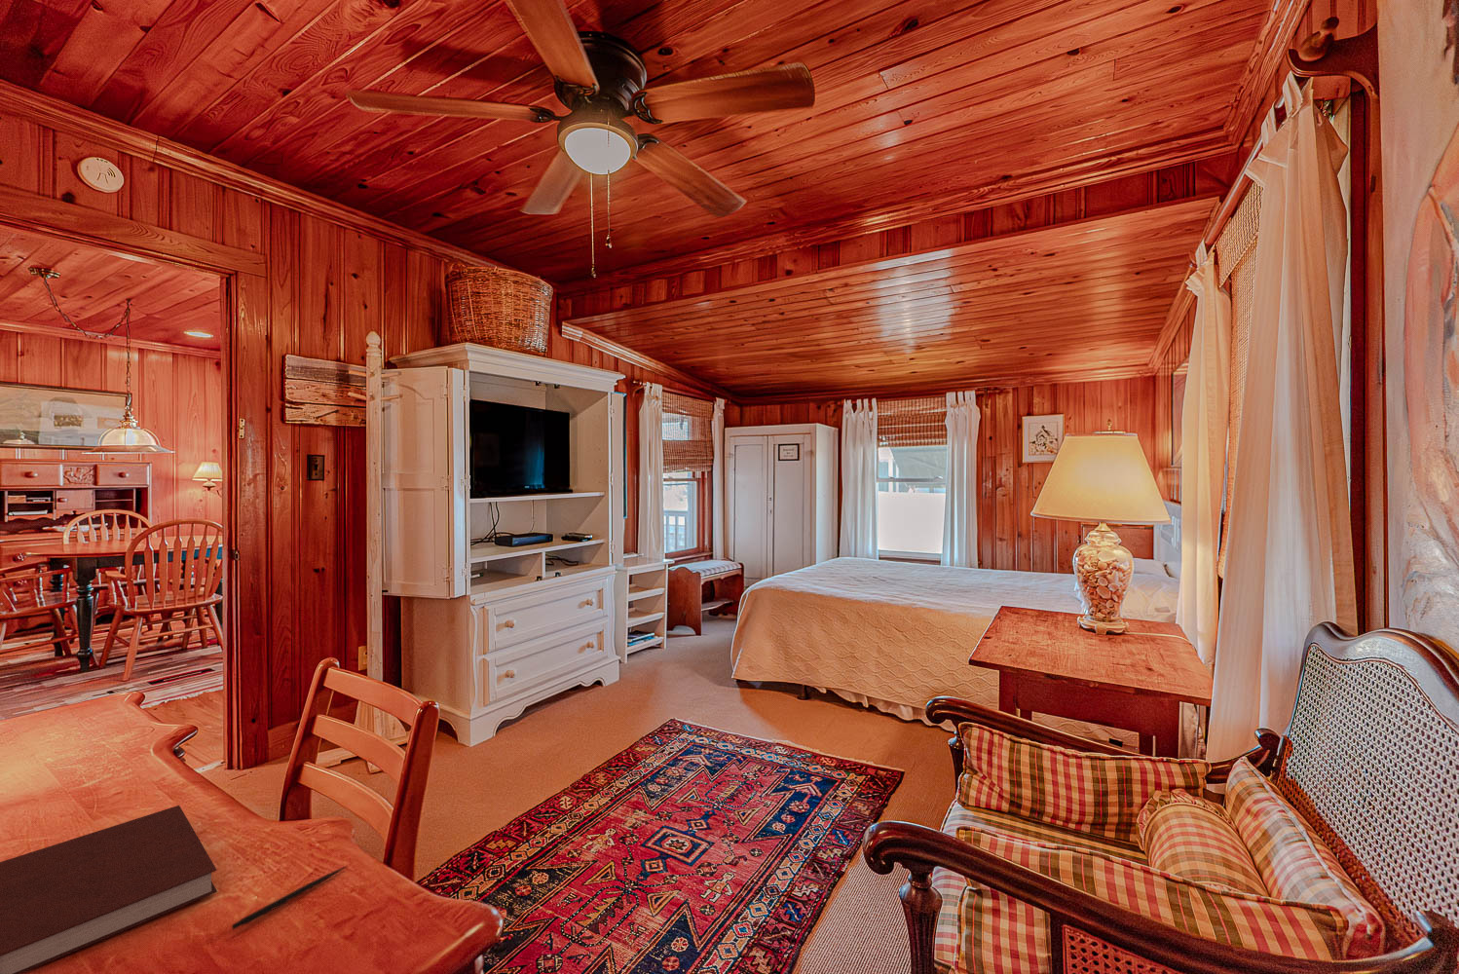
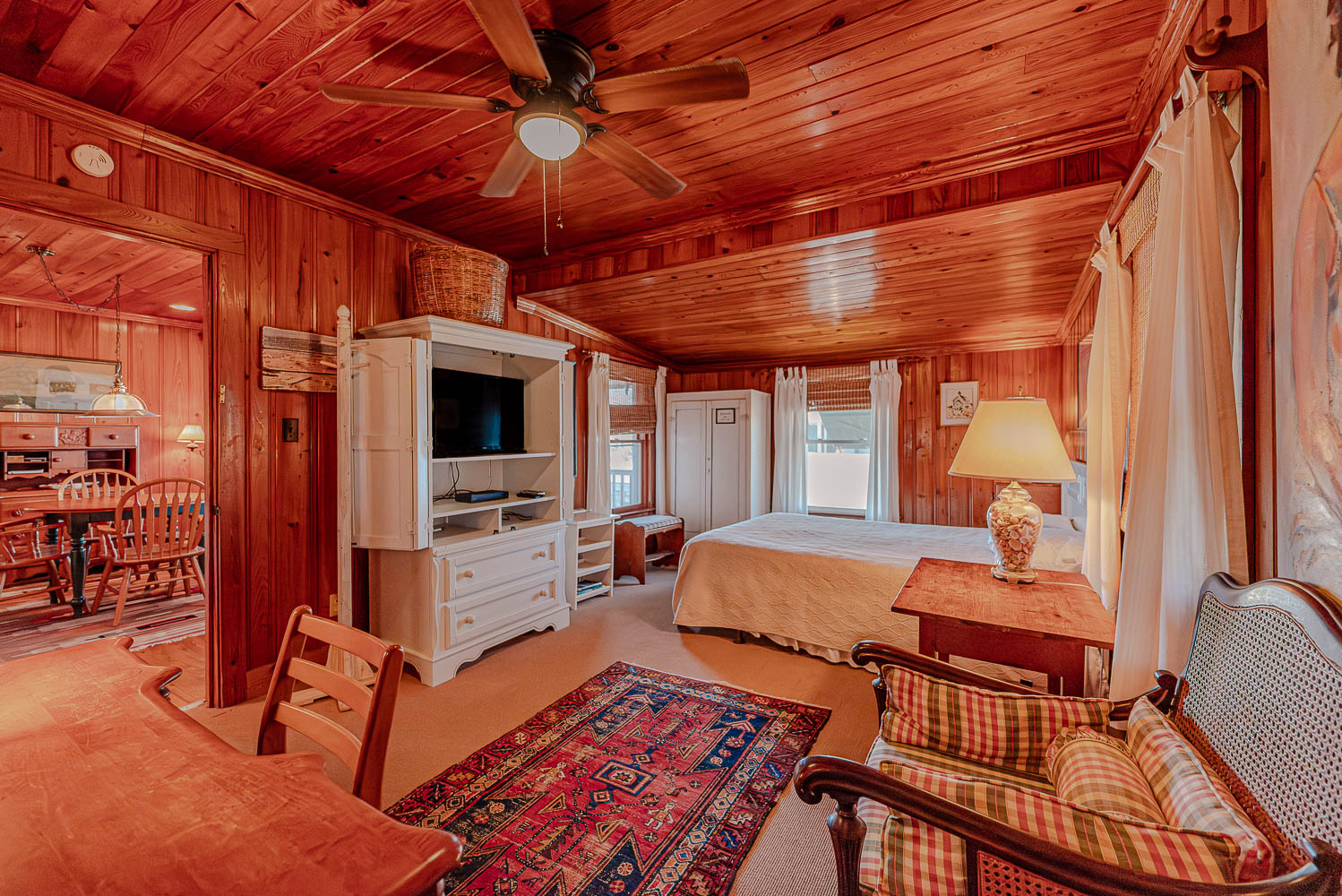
- pen (295, 894)
- notebook (102, 878)
